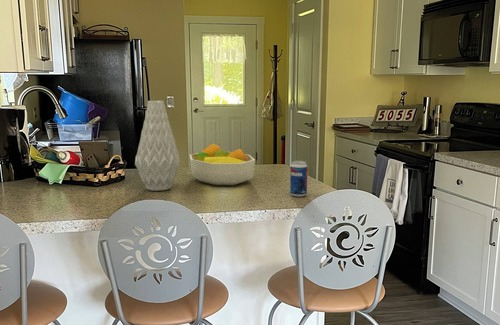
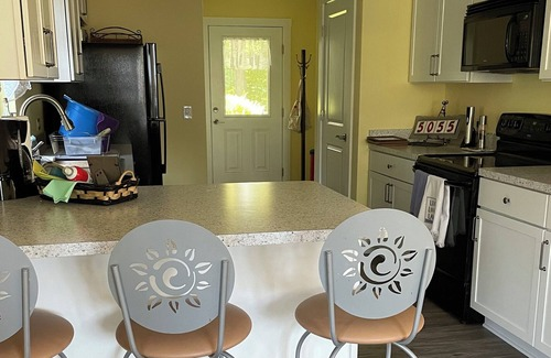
- beverage can (298, 178)
- vase (156, 145)
- fruit bowl (221, 163)
